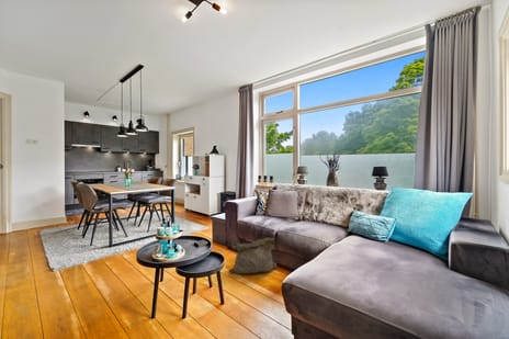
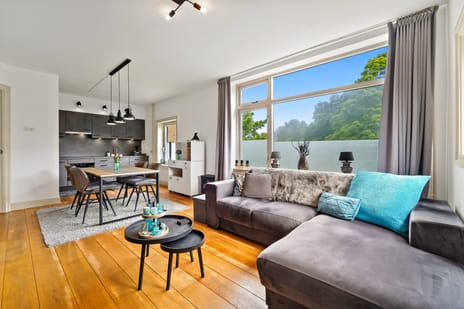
- bag (253, 253)
